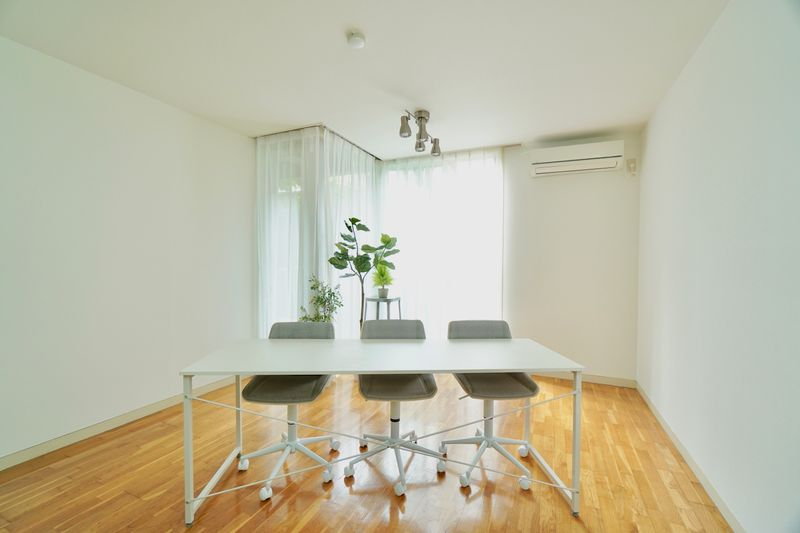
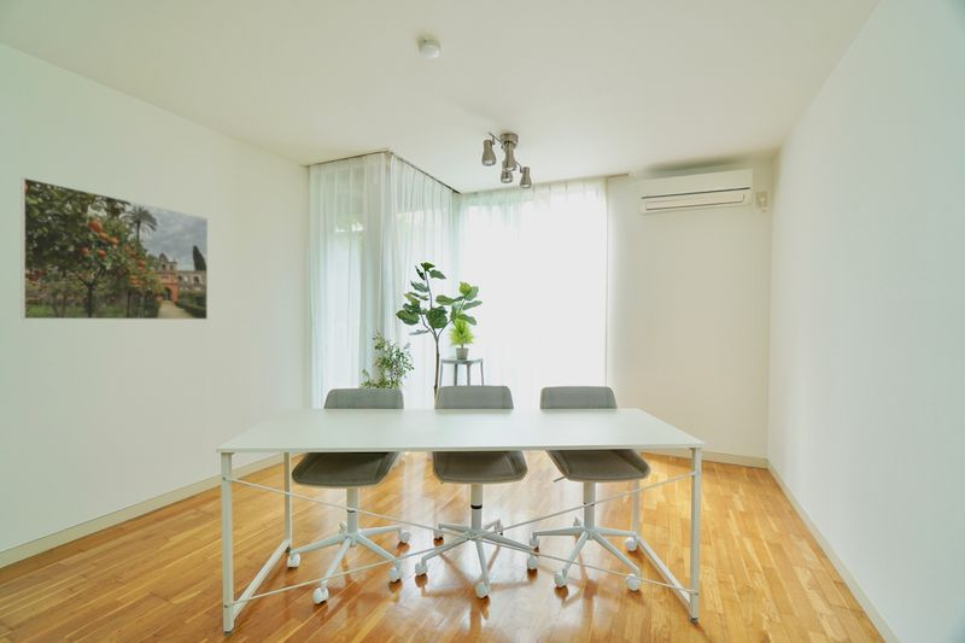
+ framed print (129, 259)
